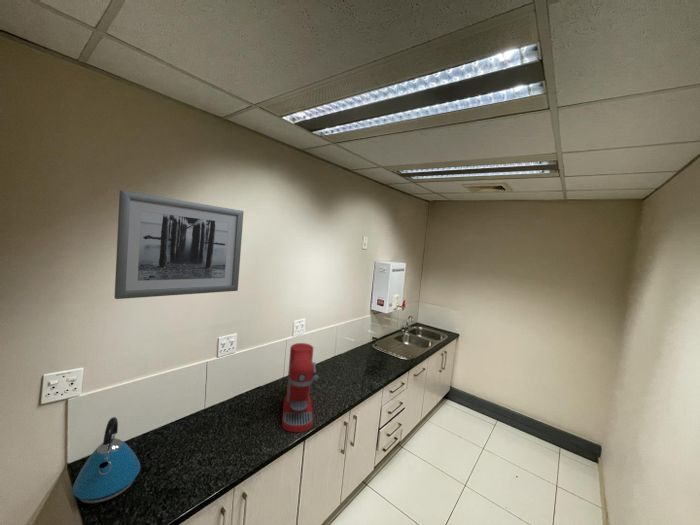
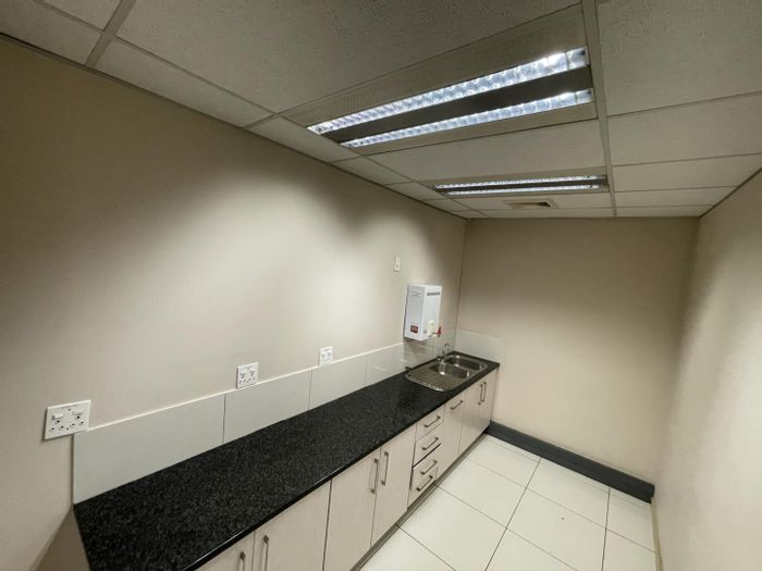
- wall art (188, 248)
- coffee maker (301, 383)
- kettle (110, 451)
